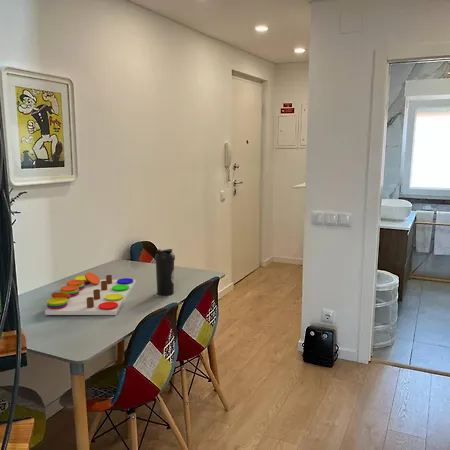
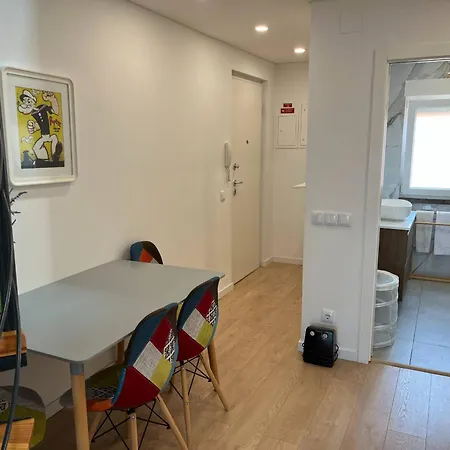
- water bottle (165, 271)
- board game (94, 289)
